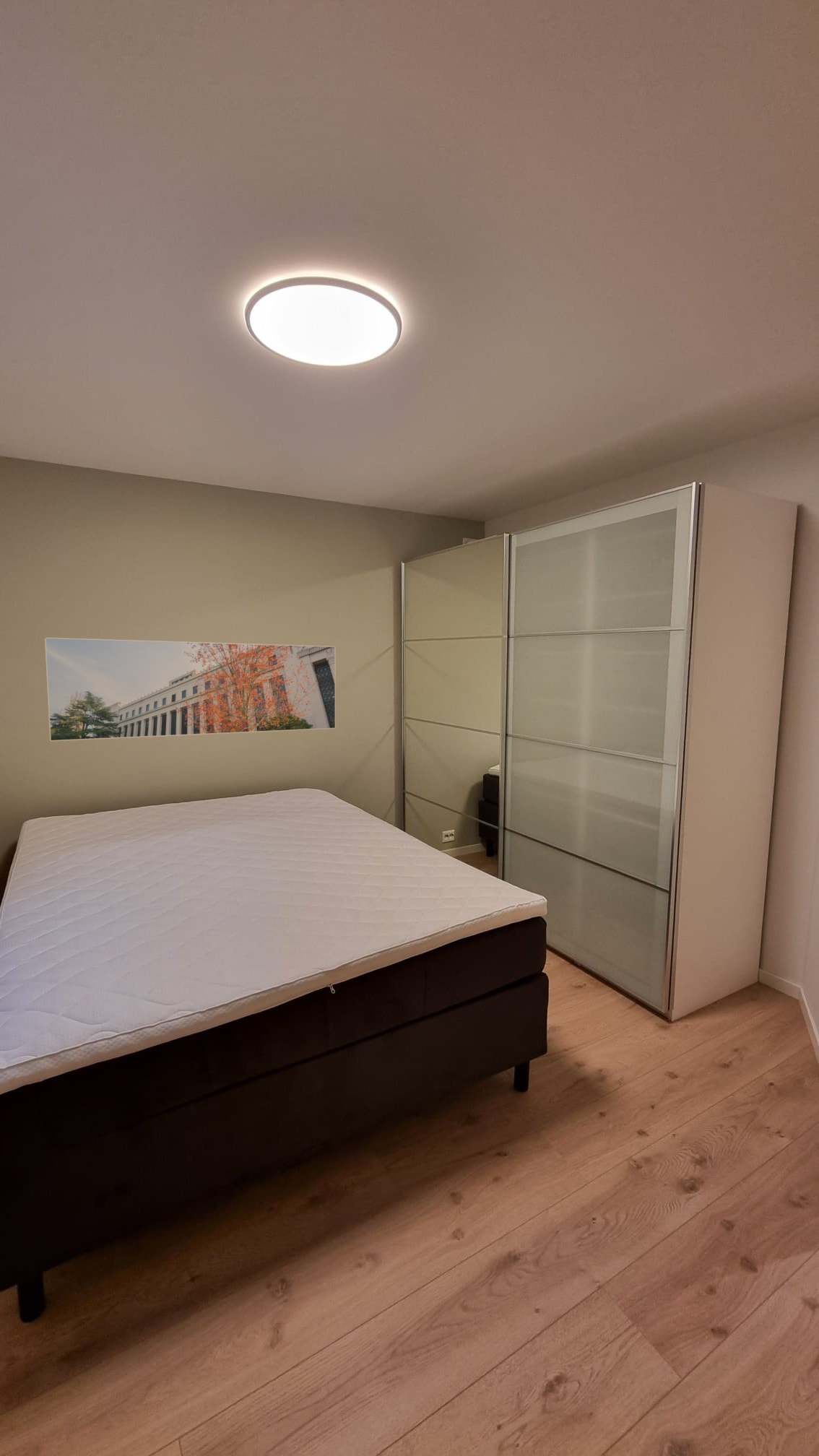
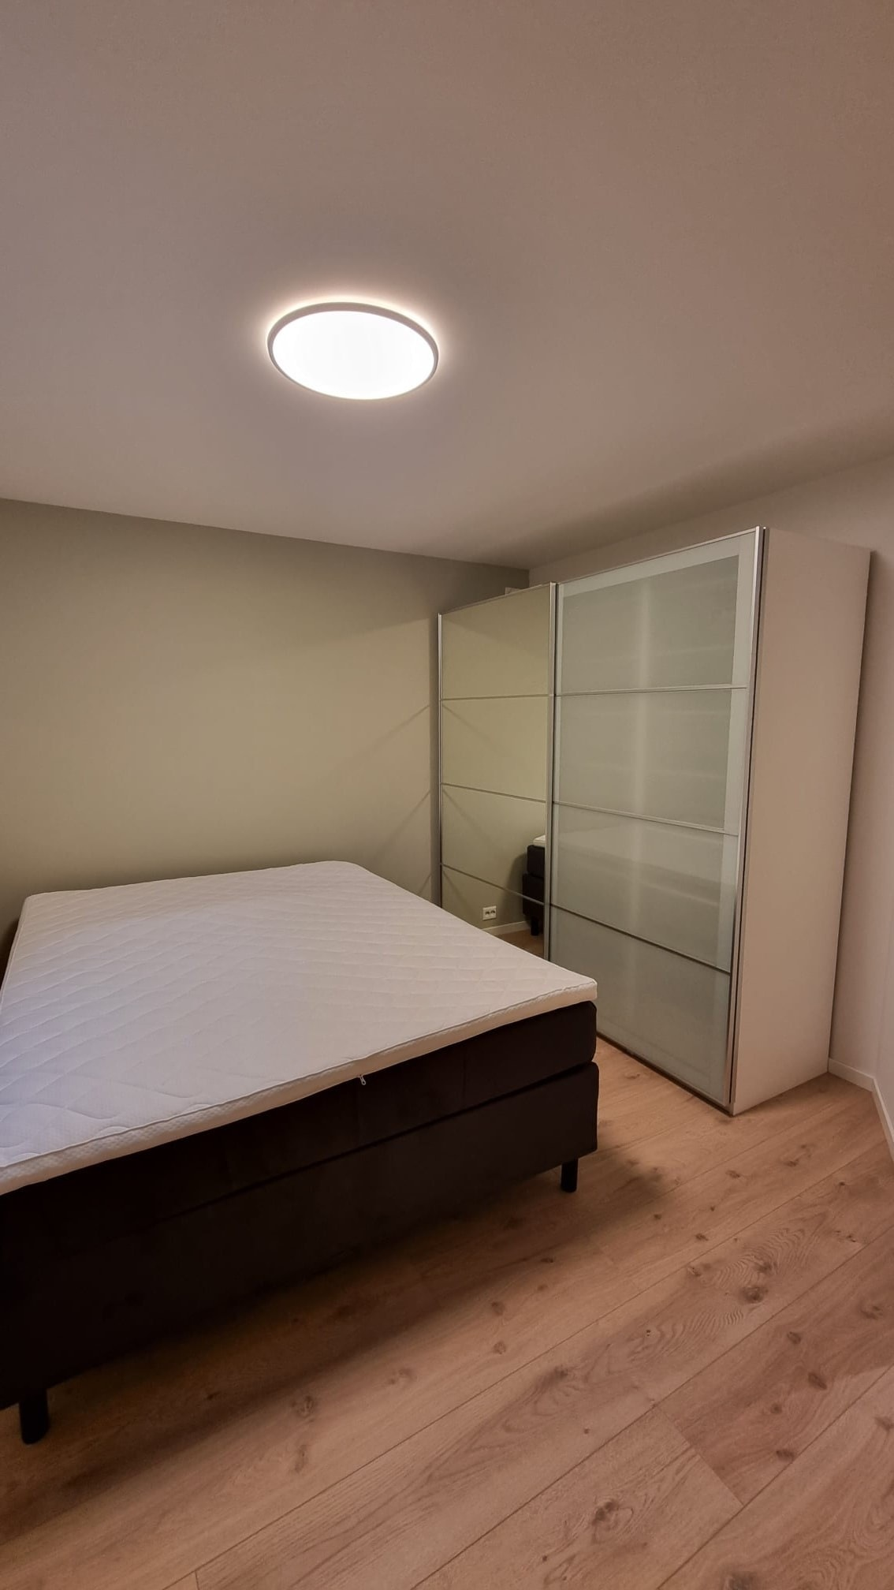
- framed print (207, 688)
